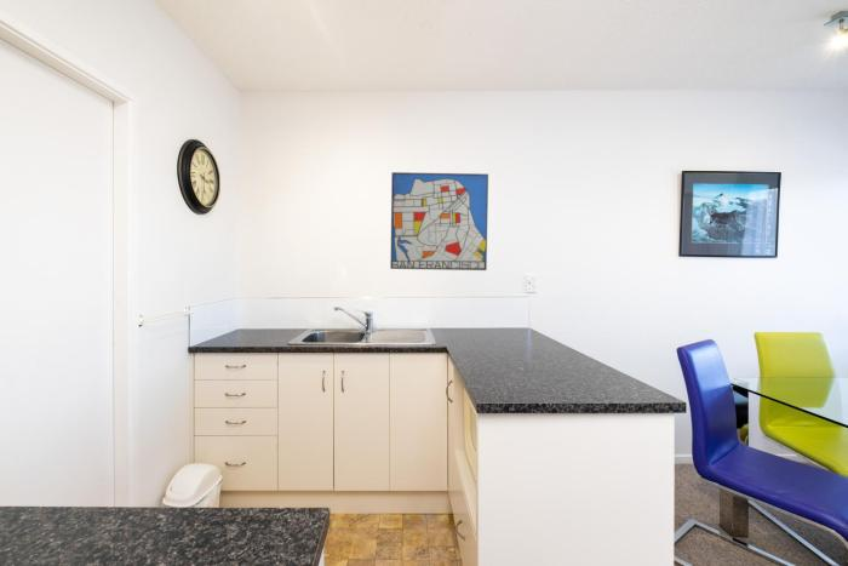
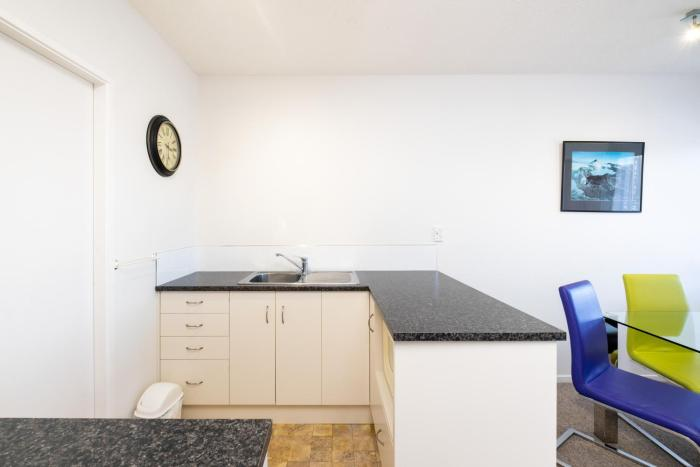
- wall art (439, 221)
